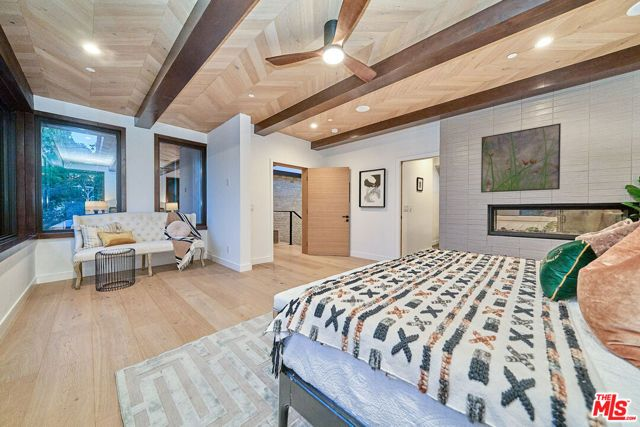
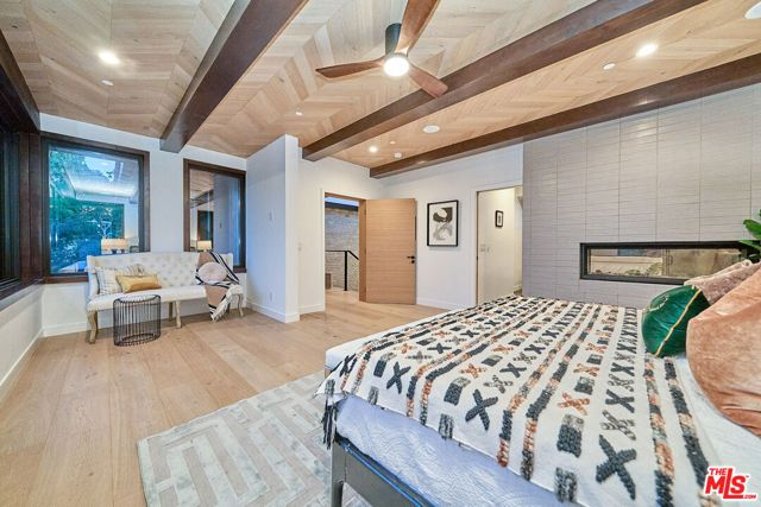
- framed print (517, 161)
